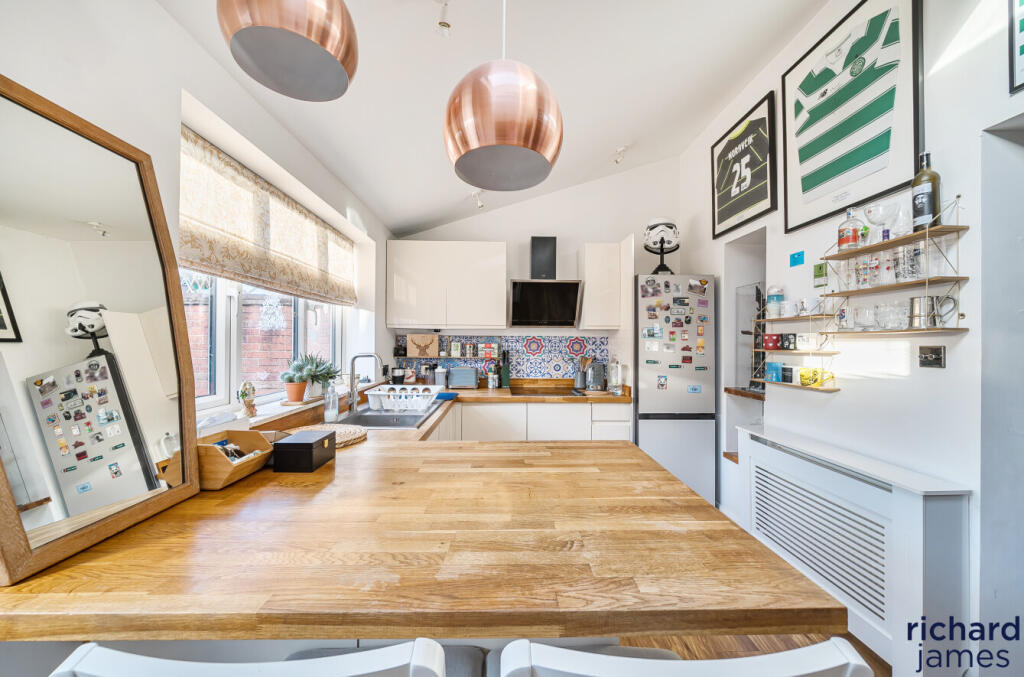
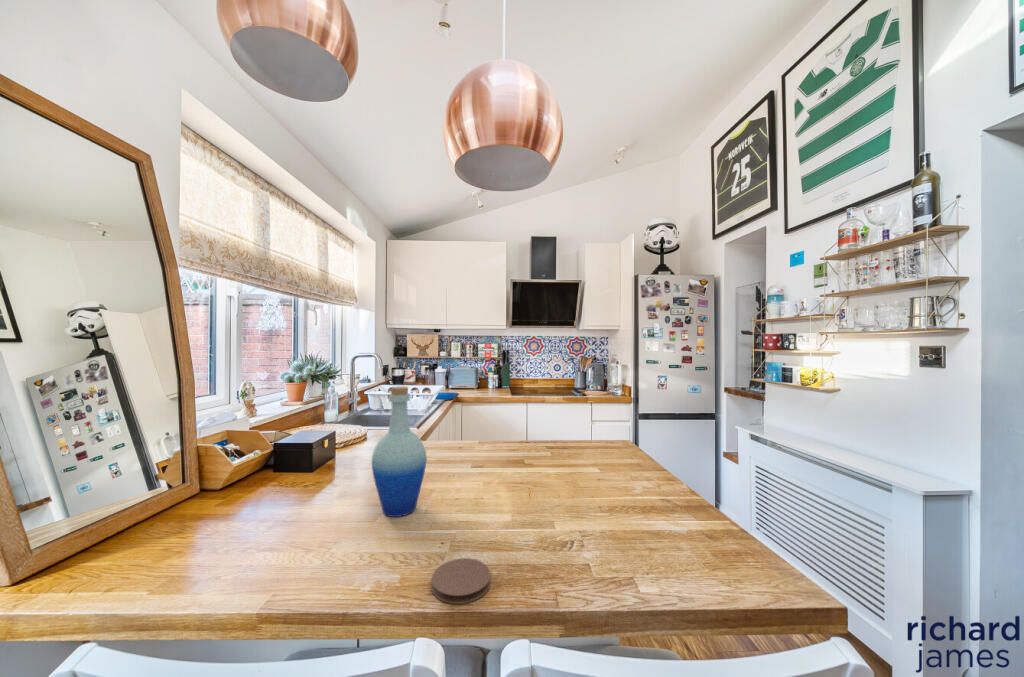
+ bottle (399, 448)
+ coaster (461, 579)
